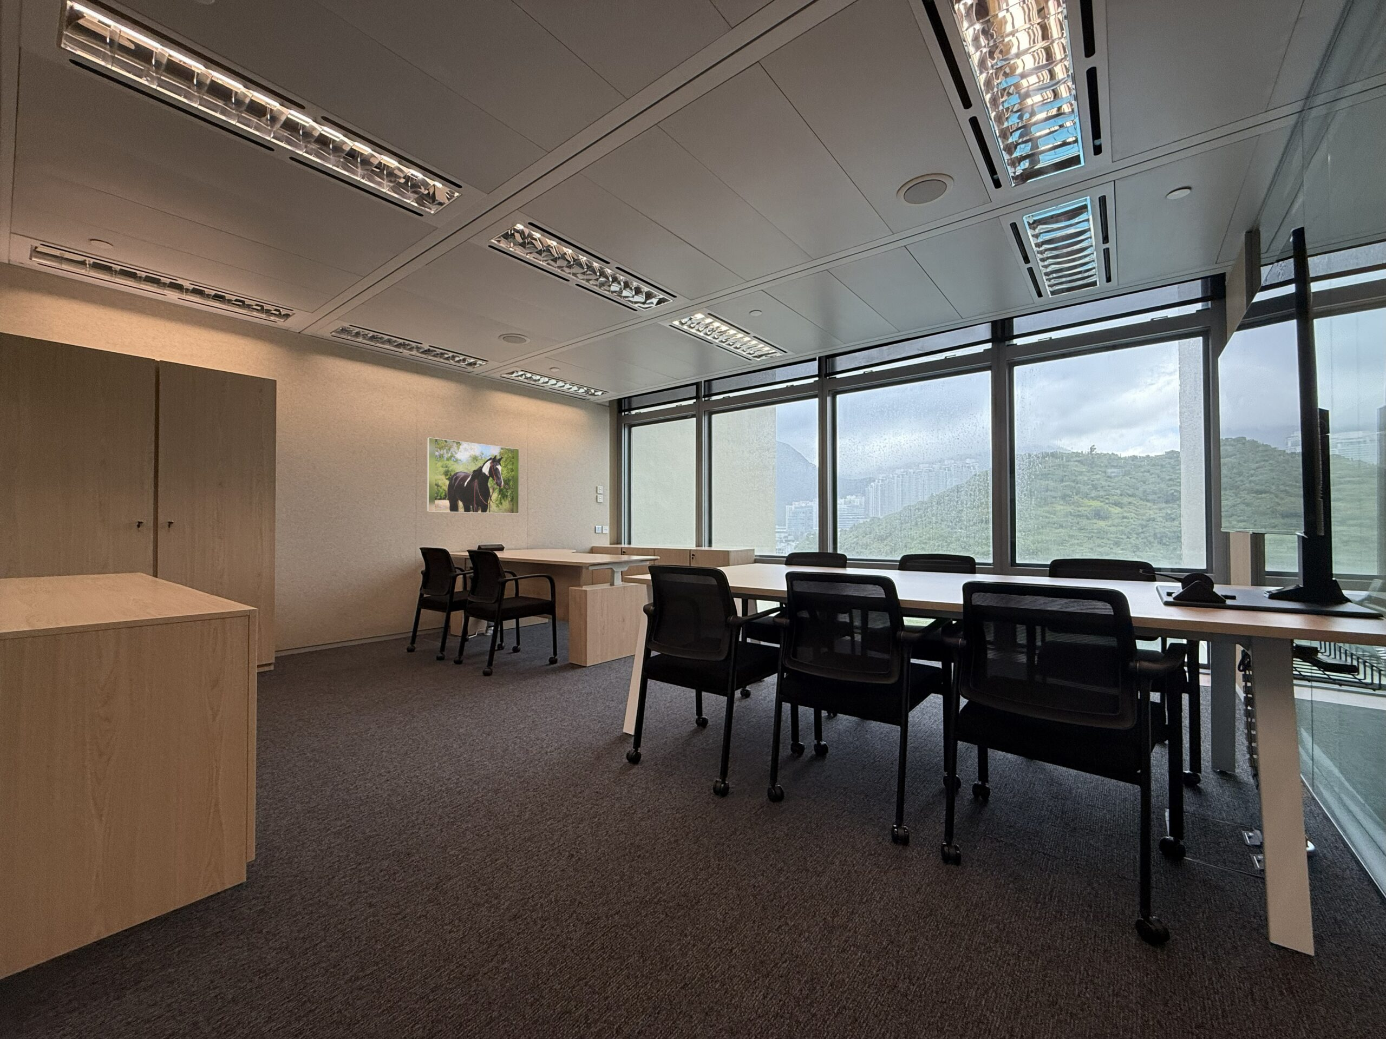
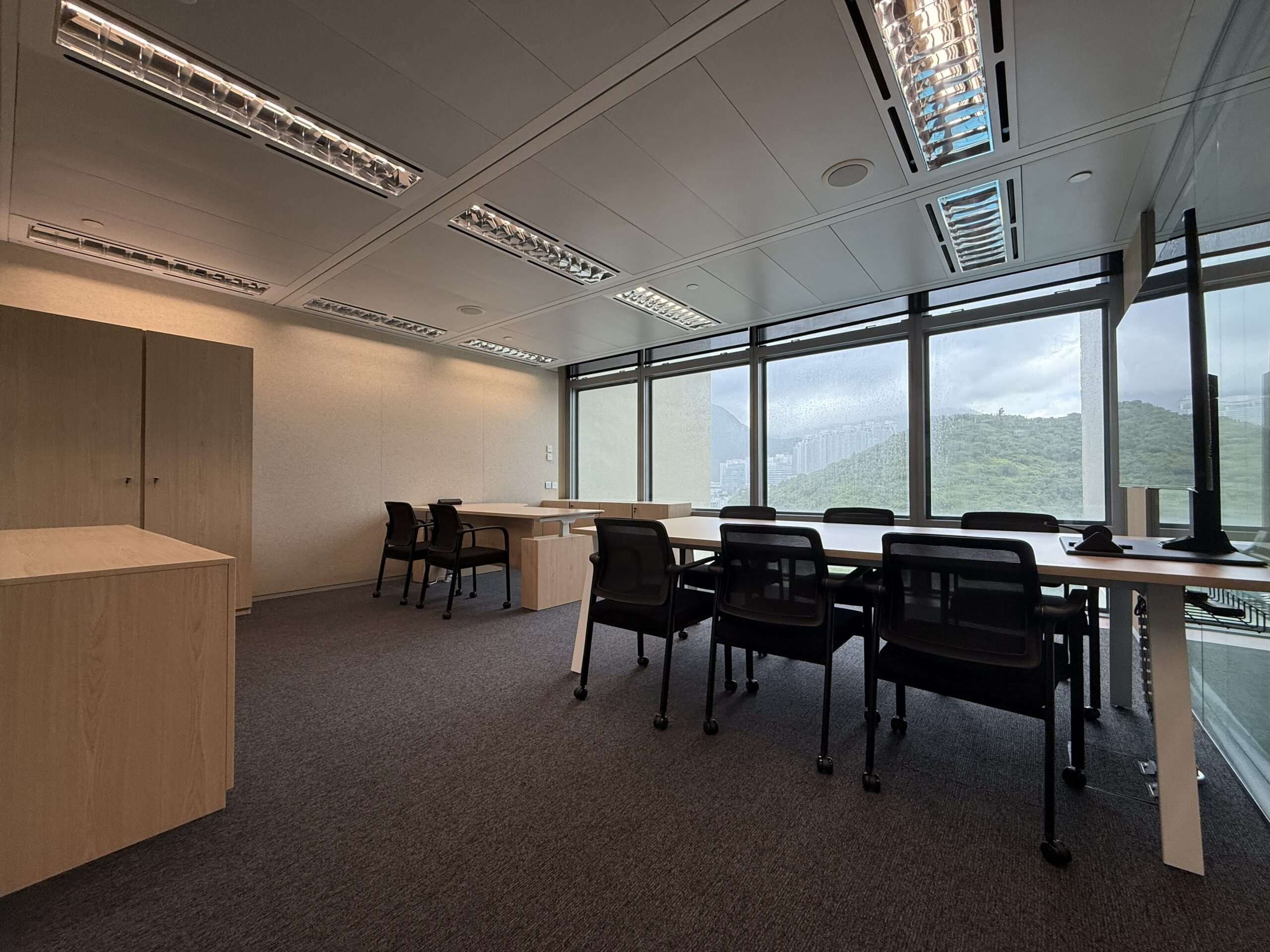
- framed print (476, 478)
